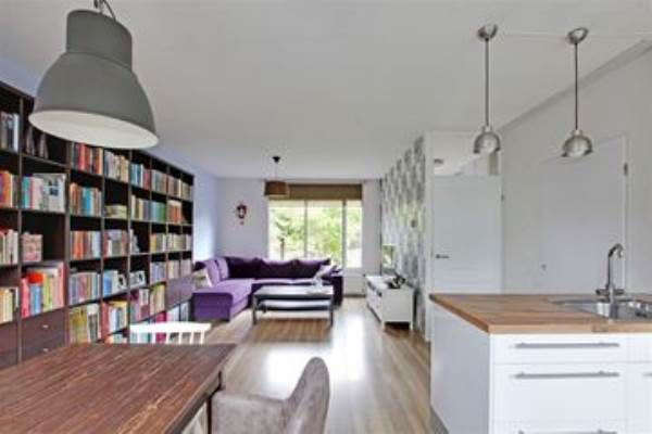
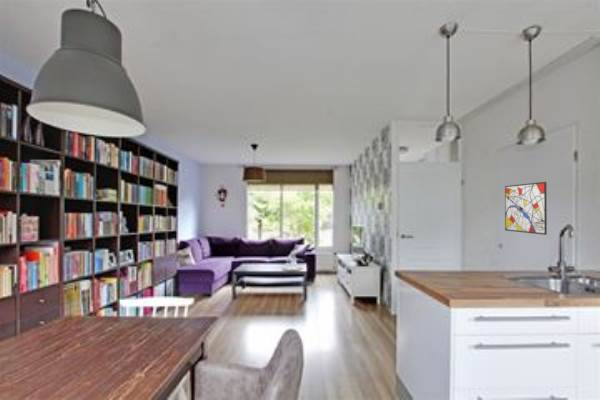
+ wall art (523, 208)
